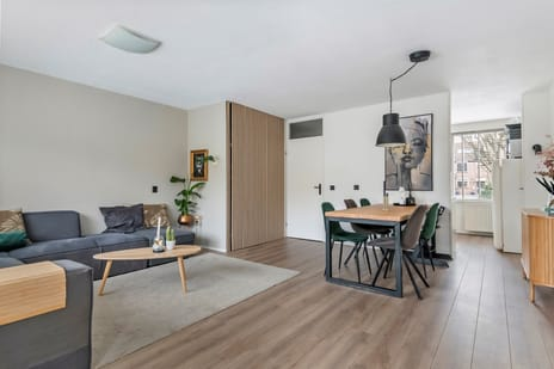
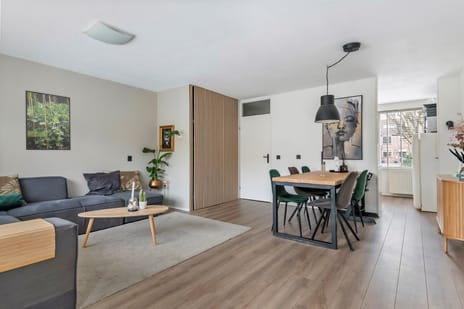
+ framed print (49, 122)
